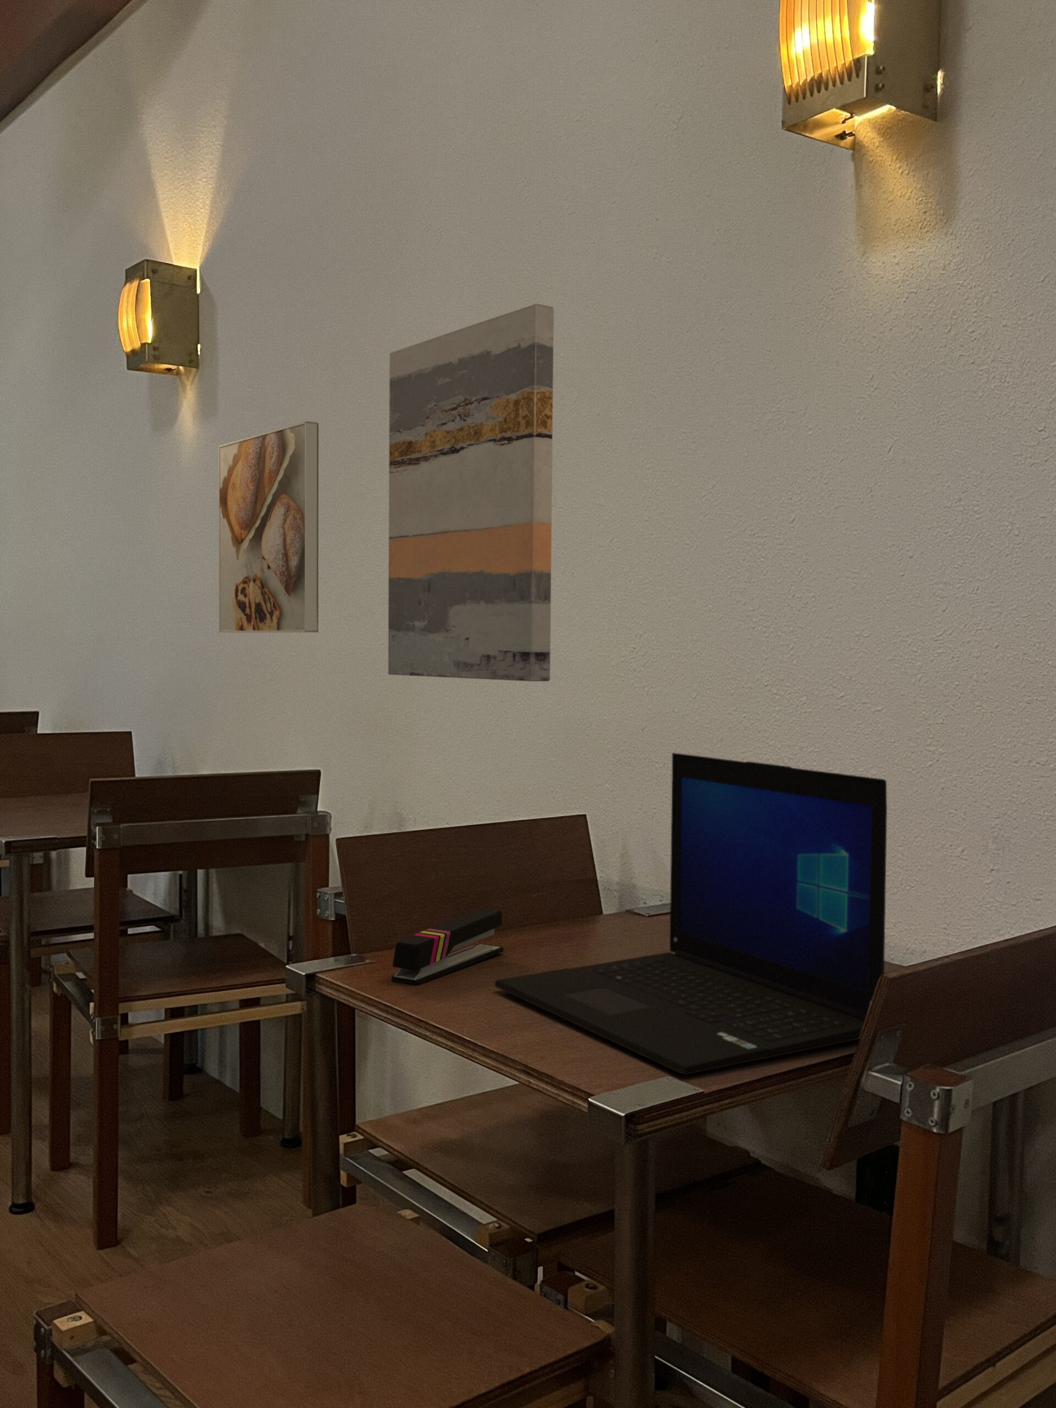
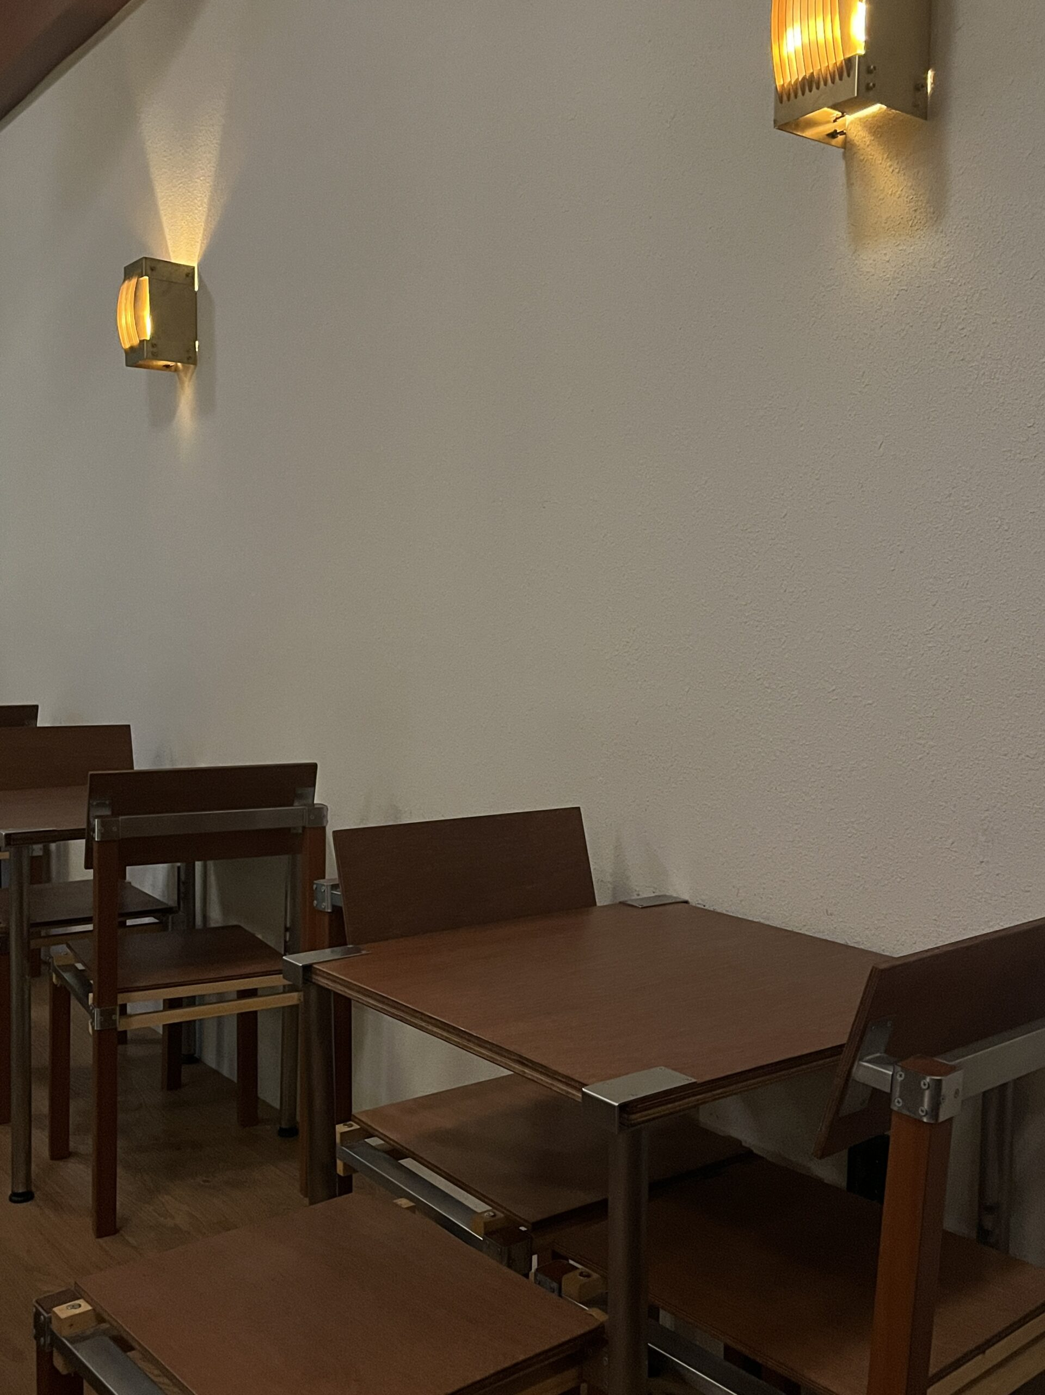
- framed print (265, 533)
- stapler (450, 943)
- laptop (680, 891)
- wall art (464, 506)
